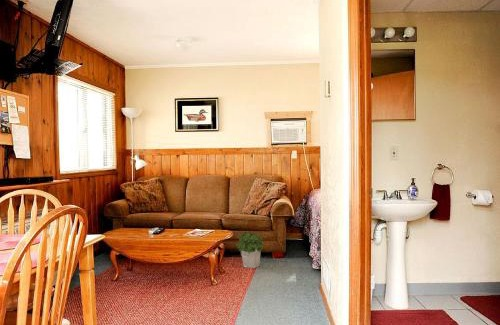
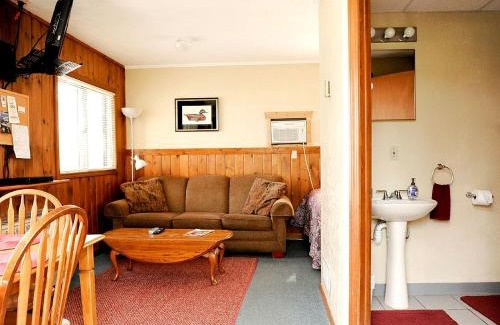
- potted plant (250, 248)
